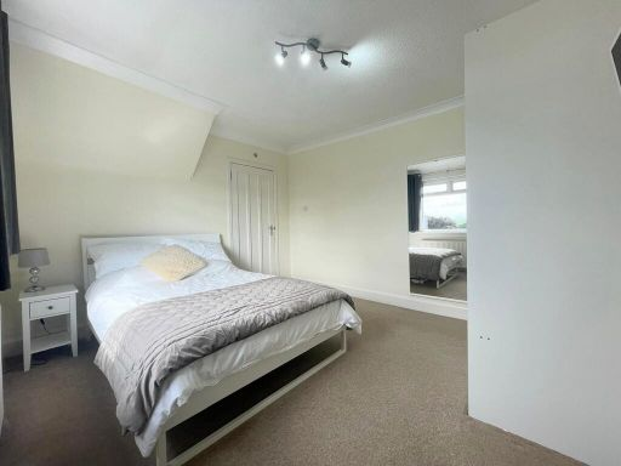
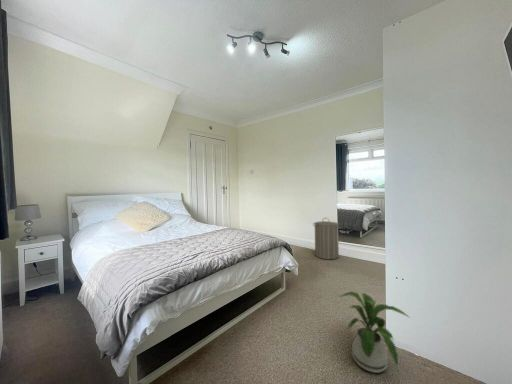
+ laundry hamper (326, 236)
+ house plant (373, 323)
